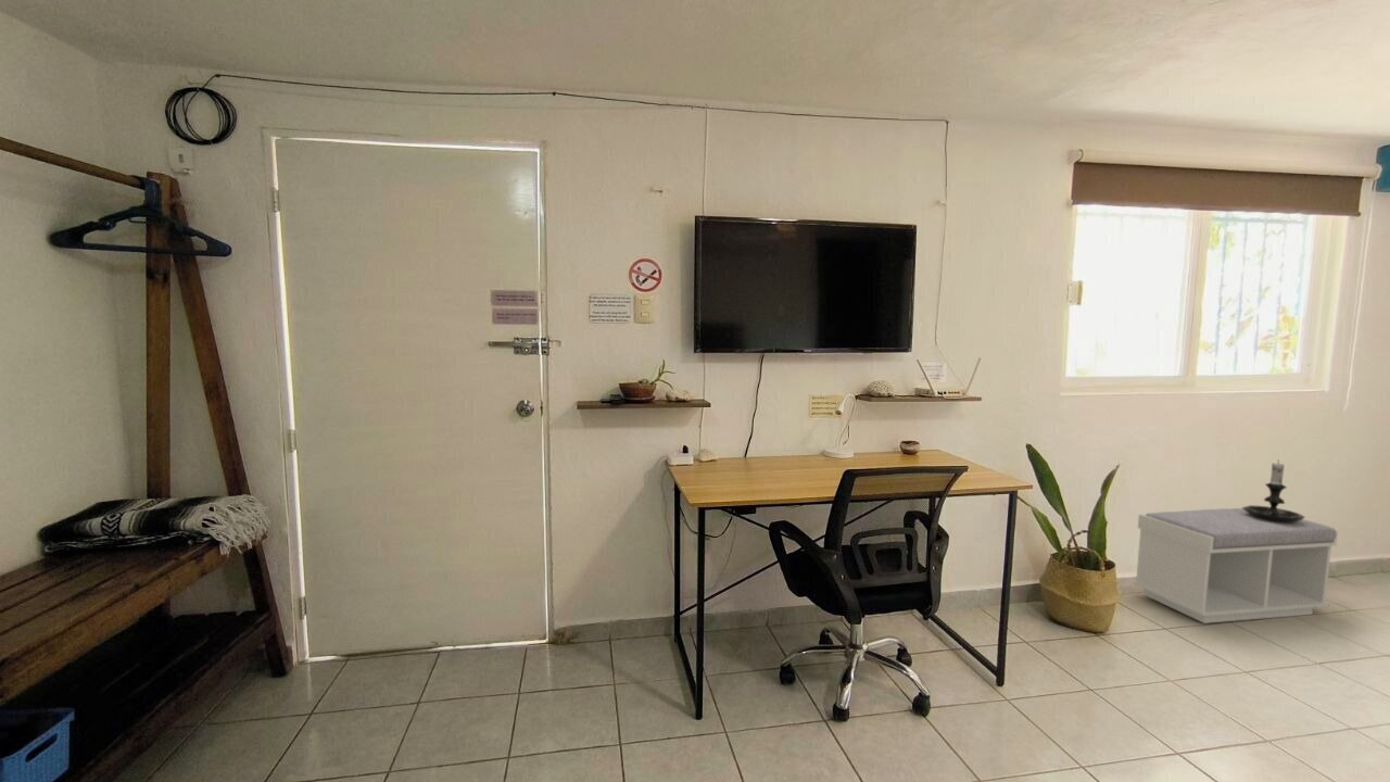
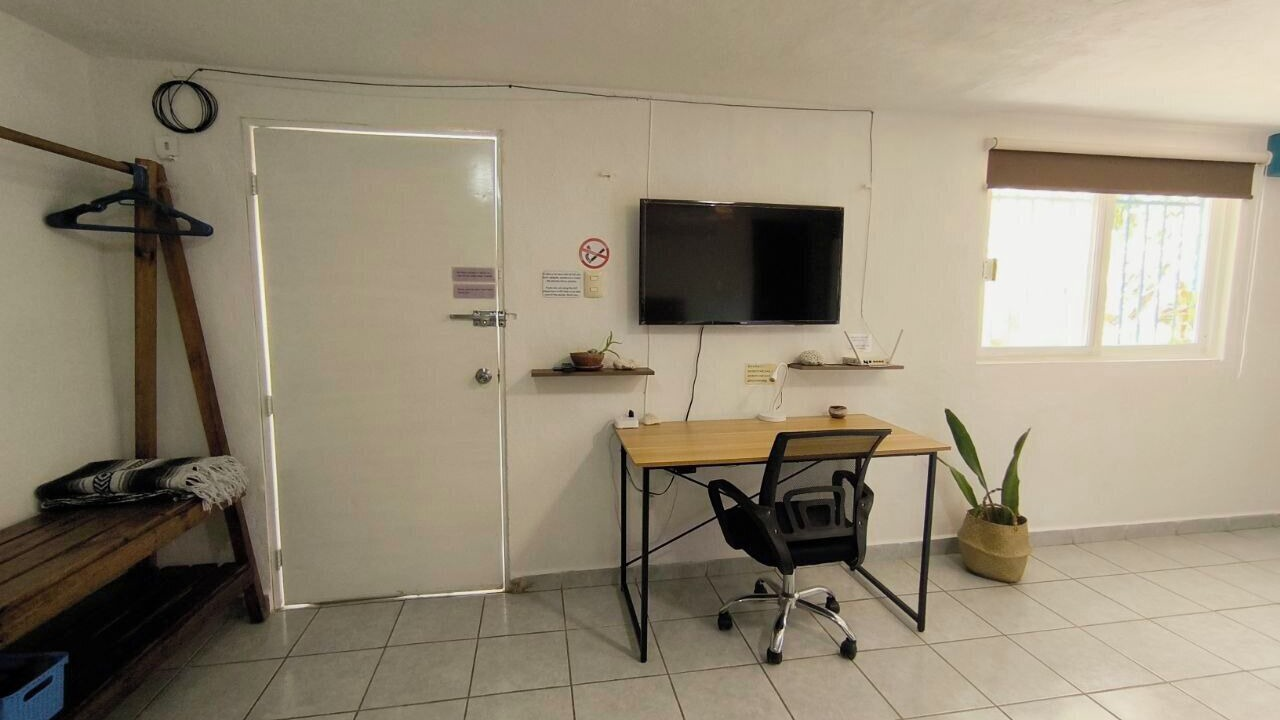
- candle holder (1274, 489)
- bench (1231, 560)
